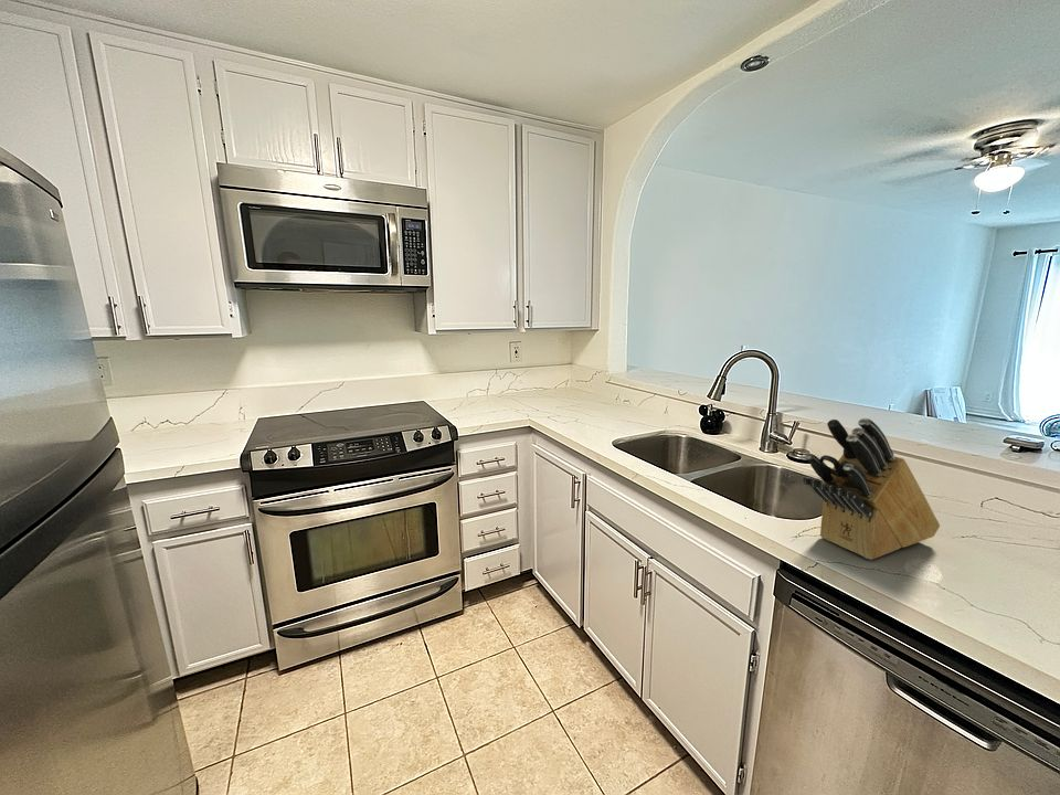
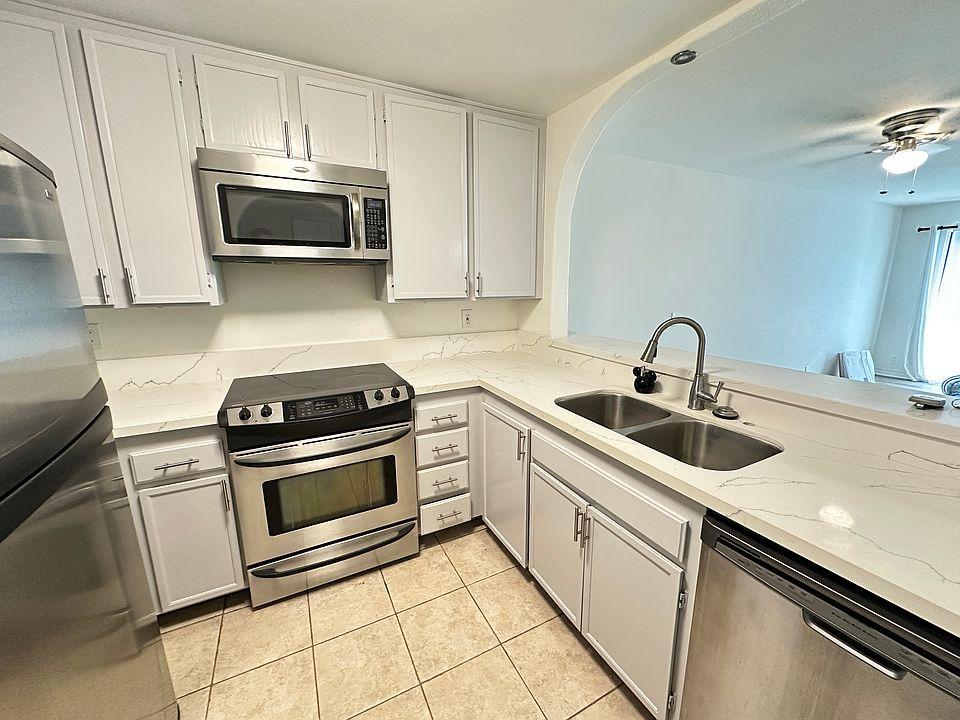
- knife block (875, 478)
